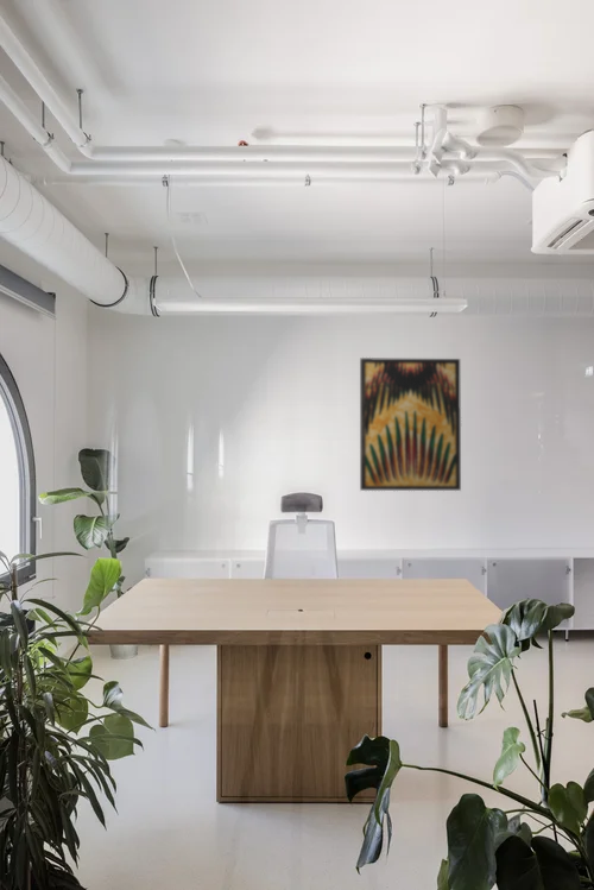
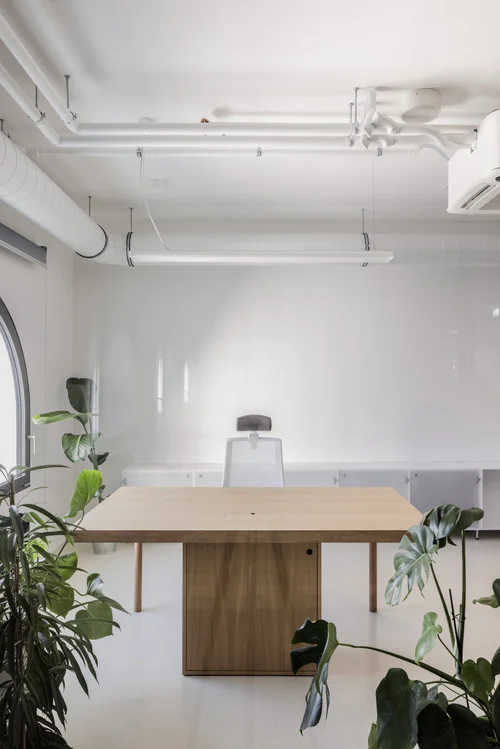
- wall art (410, 424)
